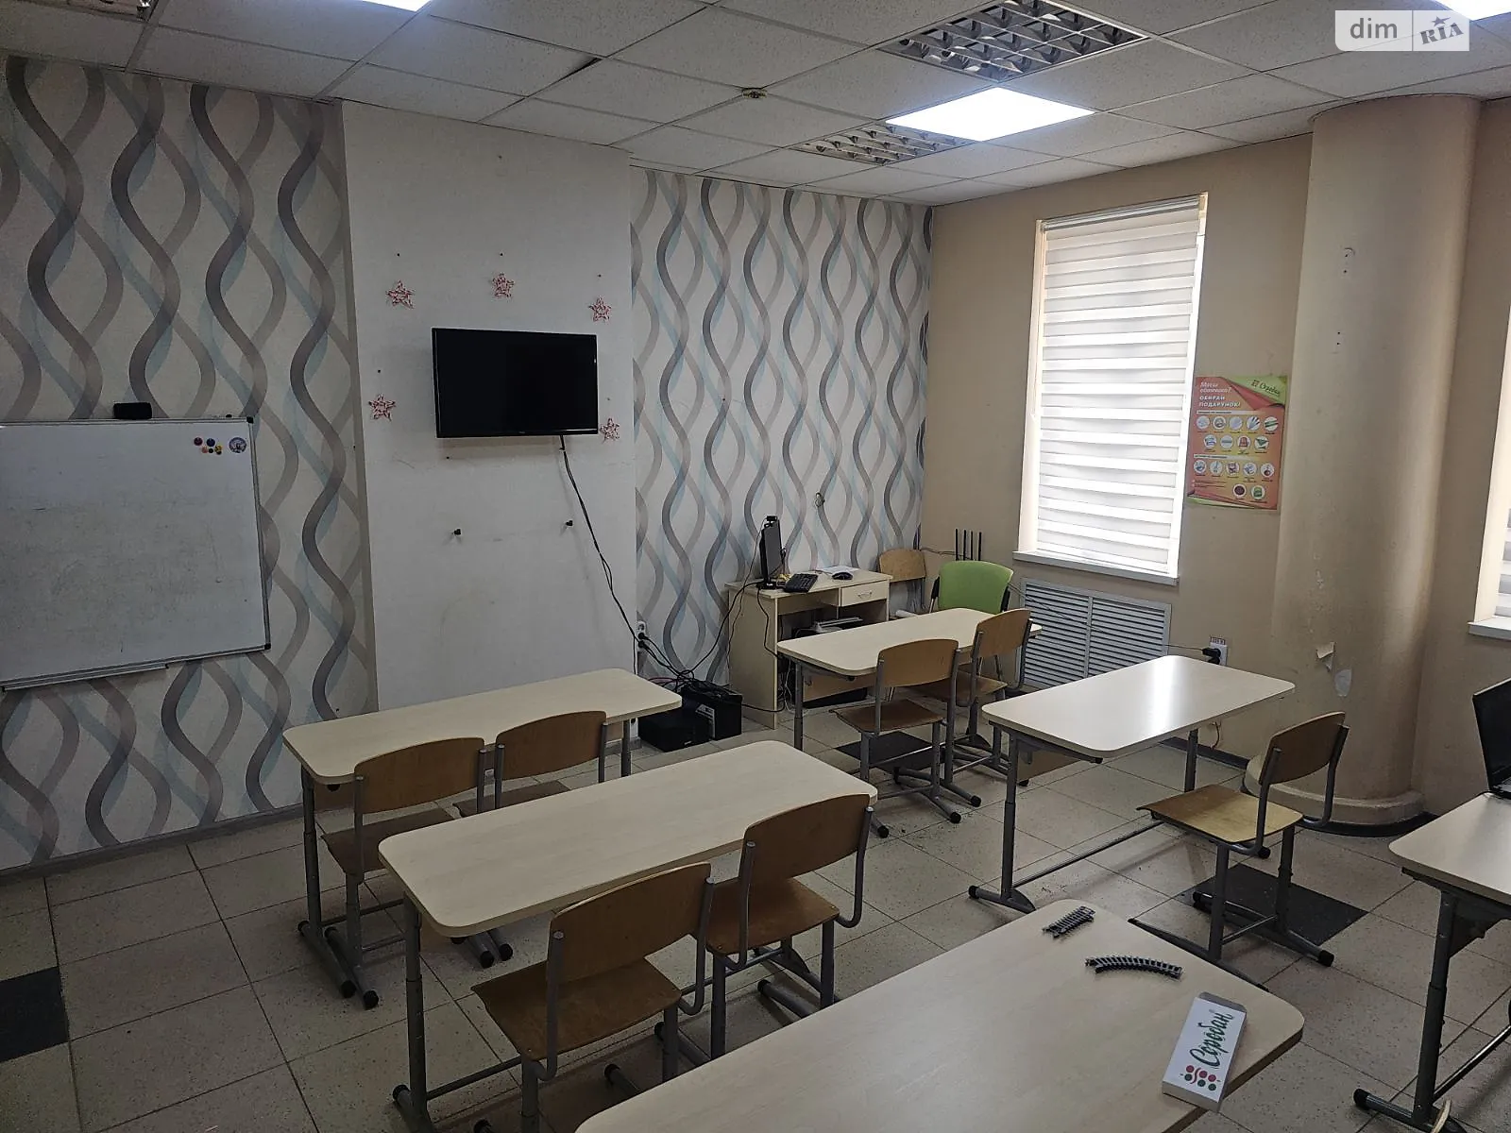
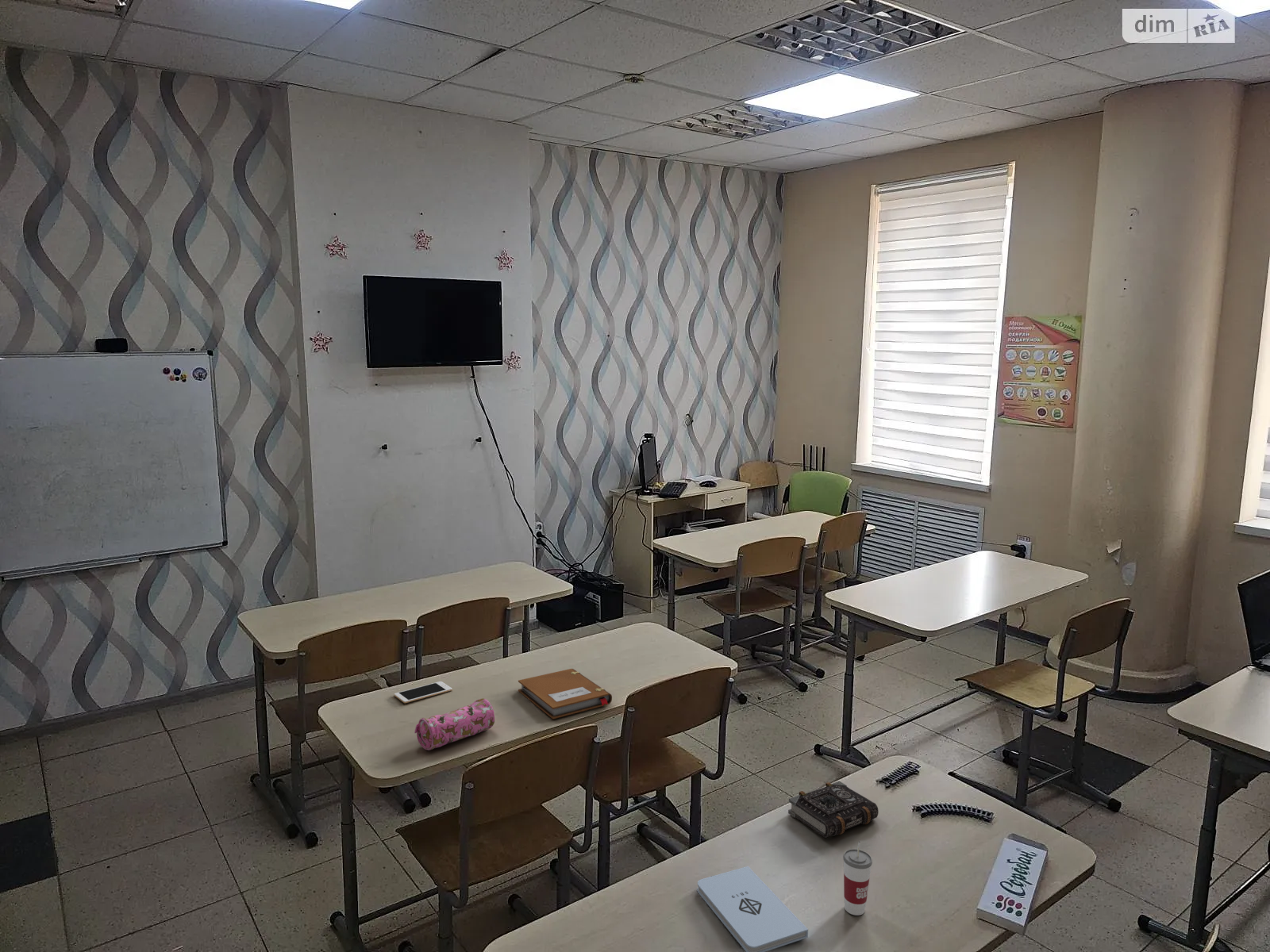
+ notebook (565, 692)
+ cup (856, 873)
+ notepad (749, 908)
+ book (833, 807)
+ pencil case (456, 724)
+ cell phone (423, 692)
